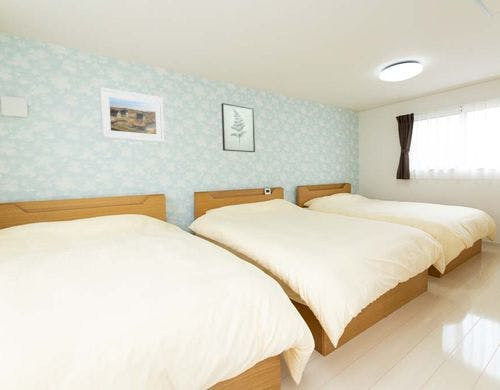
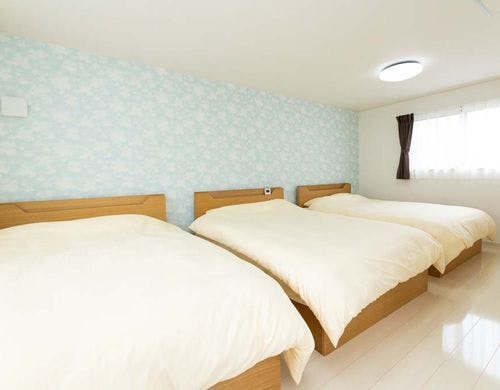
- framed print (133, 116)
- wall art (238, 128)
